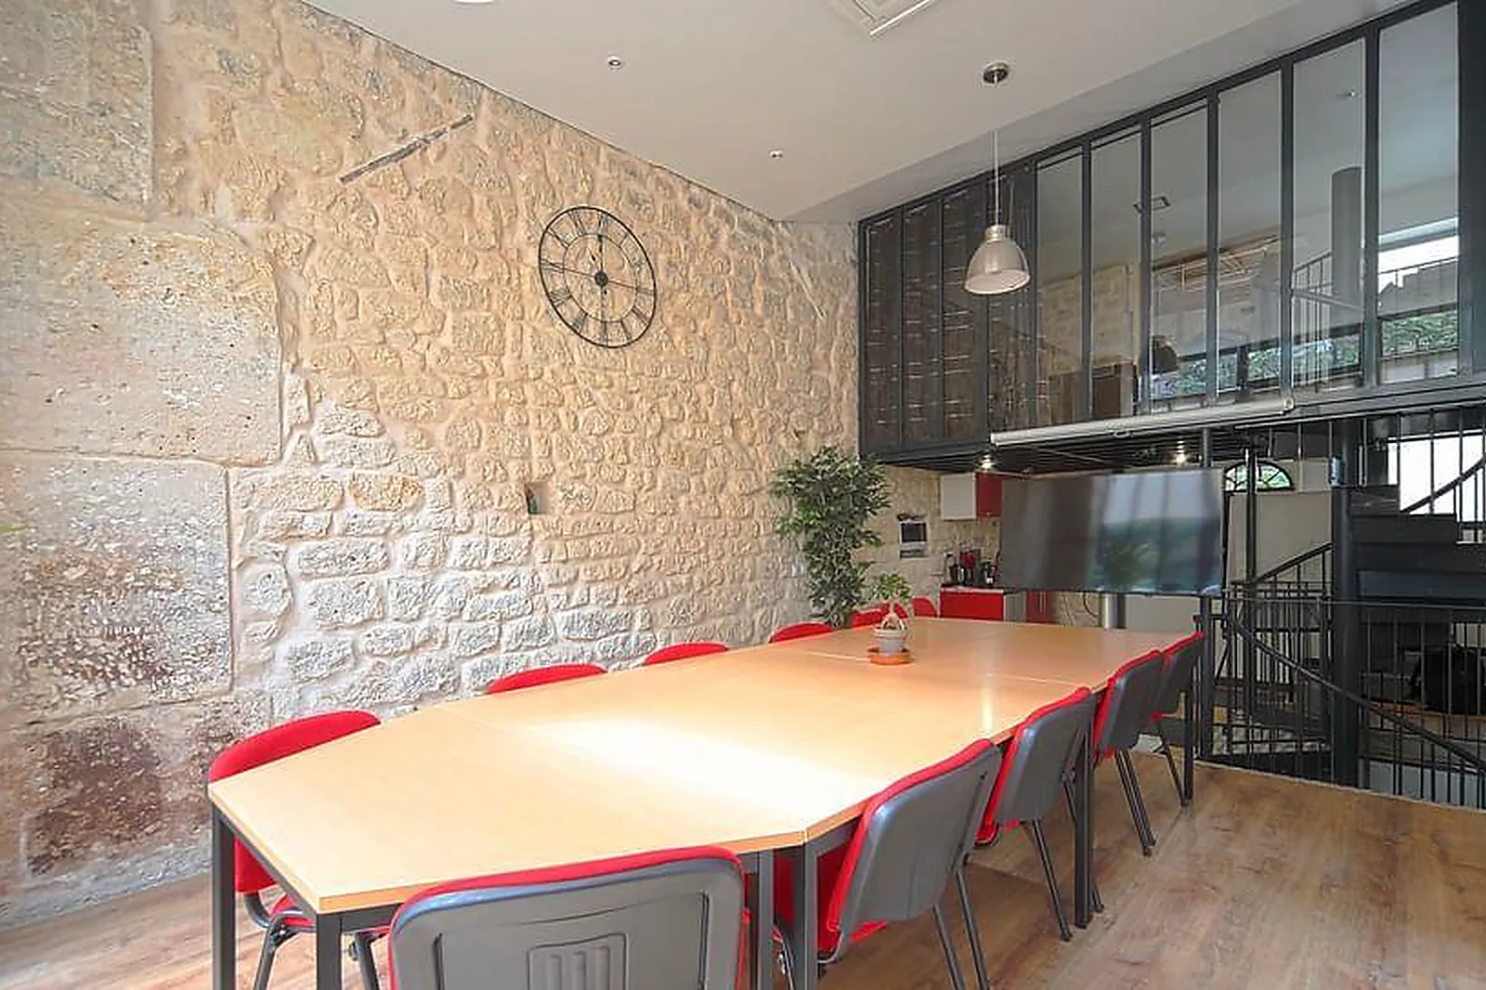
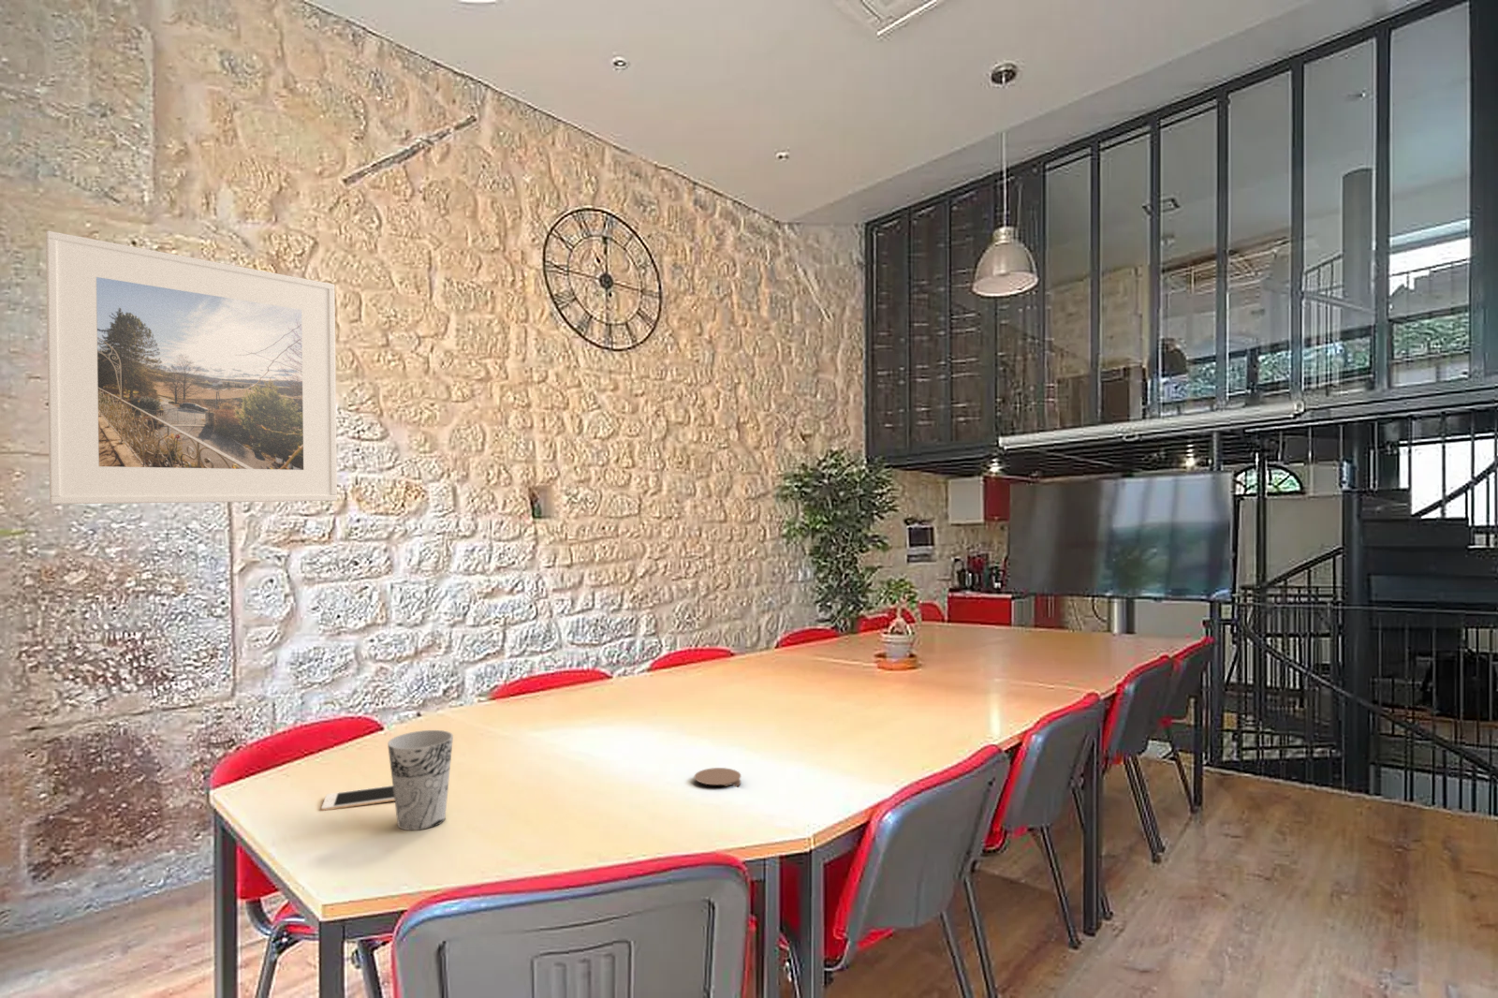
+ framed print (208, 381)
+ cup (421, 780)
+ coaster (717, 779)
+ cell phone (369, 795)
